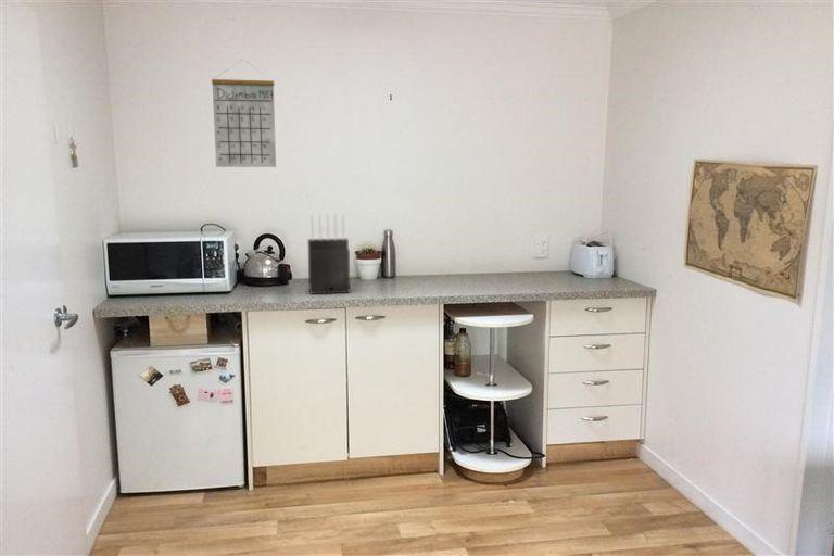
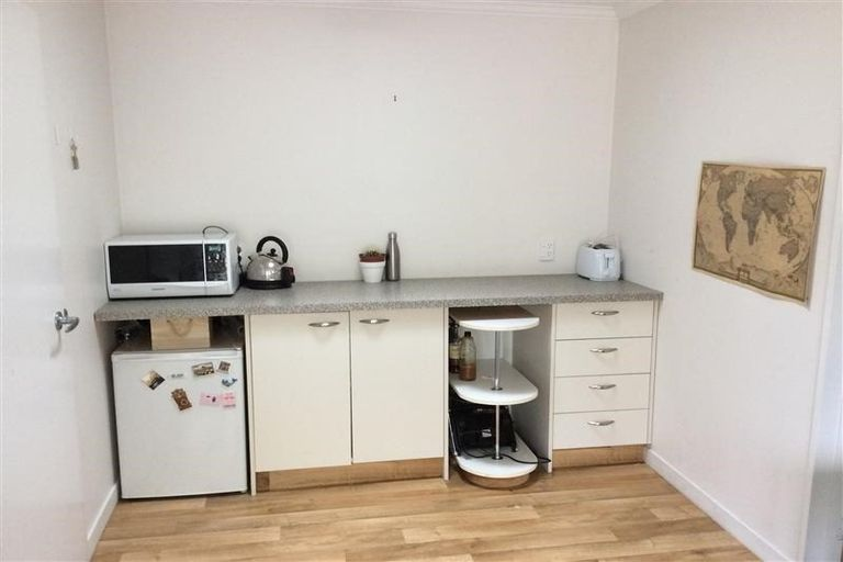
- calendar (244, 113)
- knife block (328, 253)
